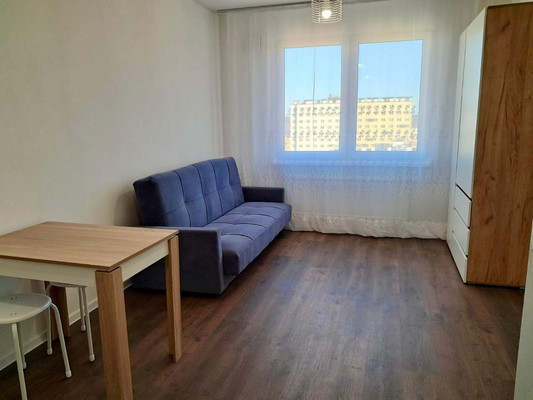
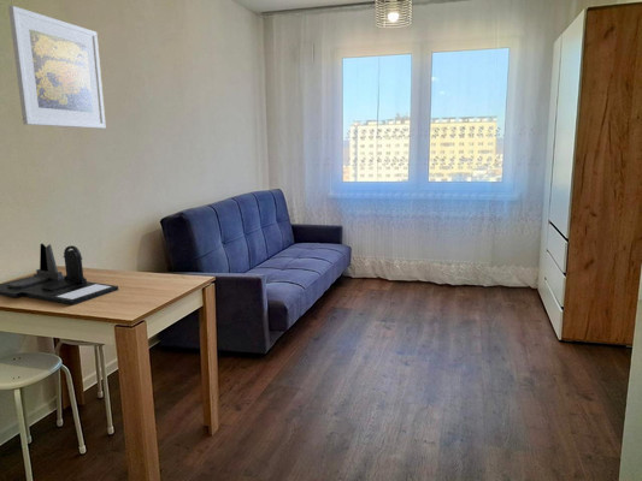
+ desk organizer (52, 269)
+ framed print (63, 73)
